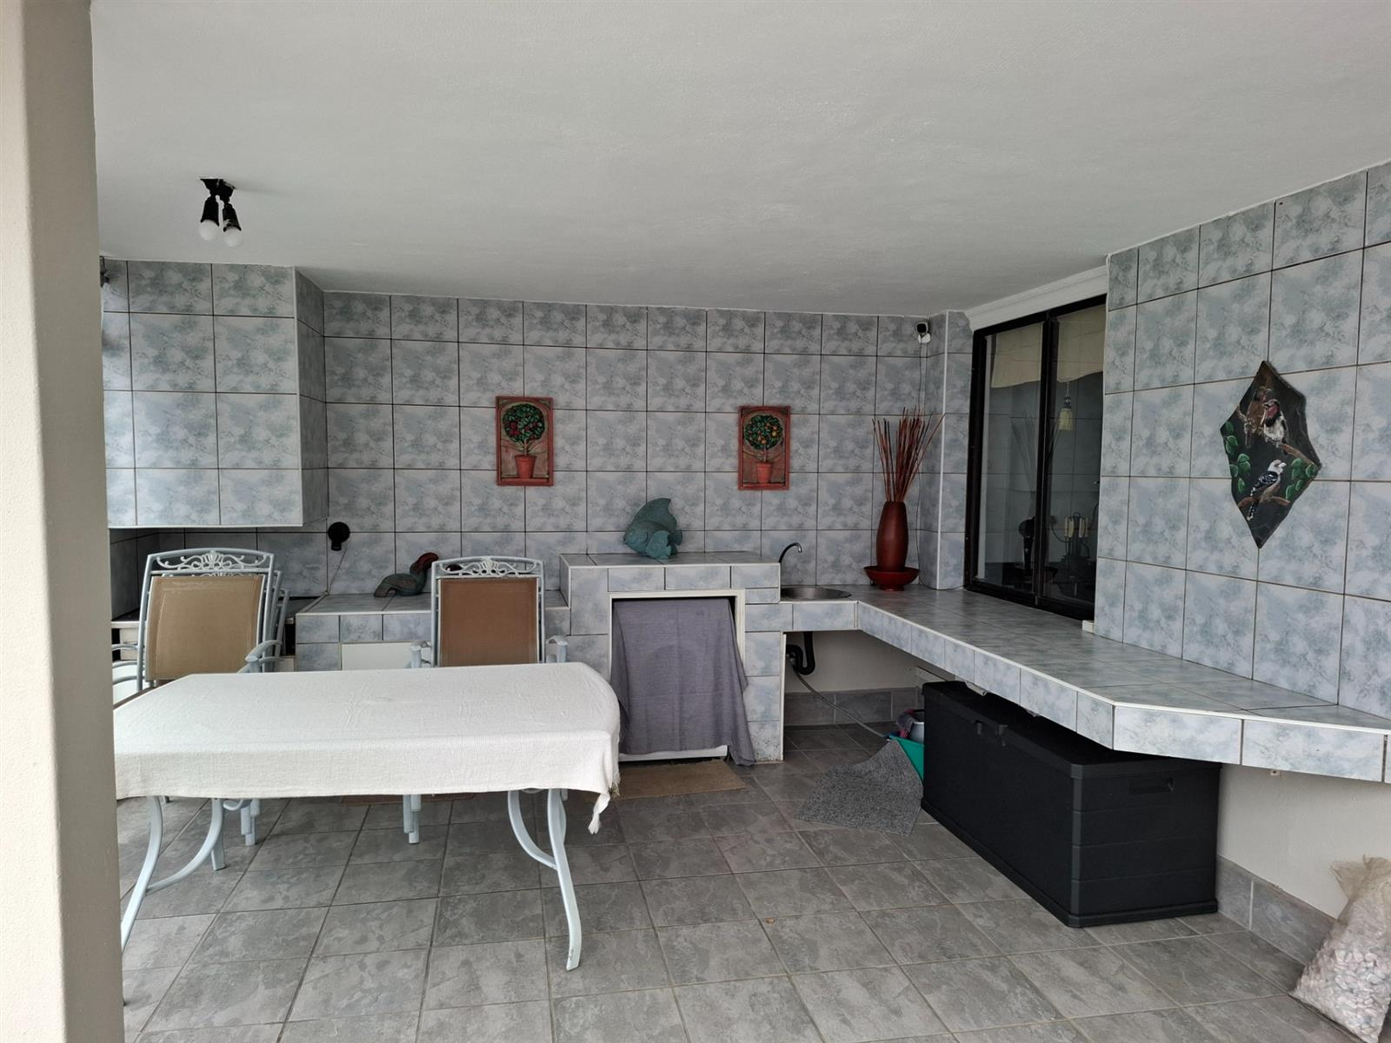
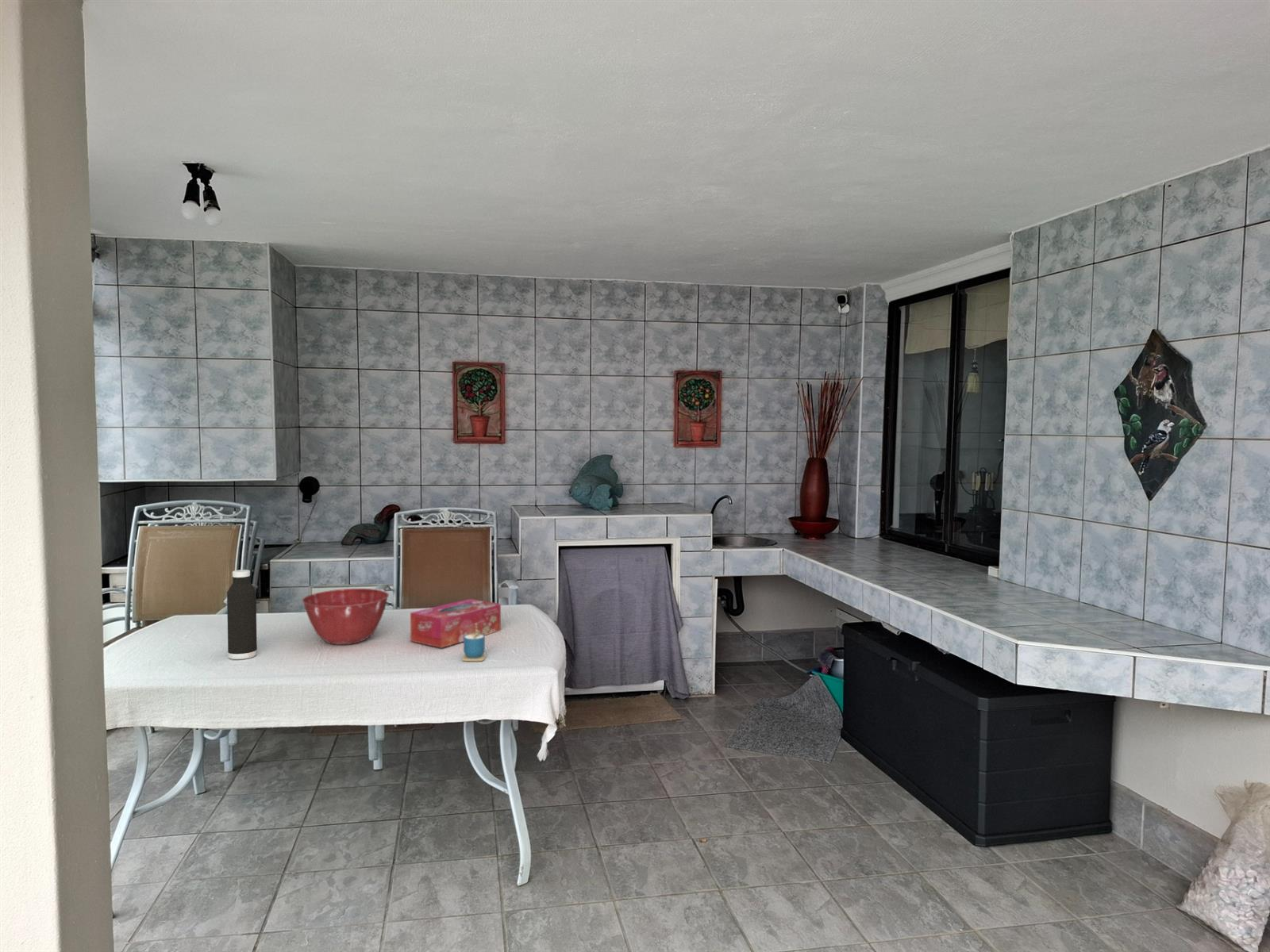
+ tissue box (456, 621)
+ water bottle (241, 613)
+ mixing bowl (346, 617)
+ cup (474, 639)
